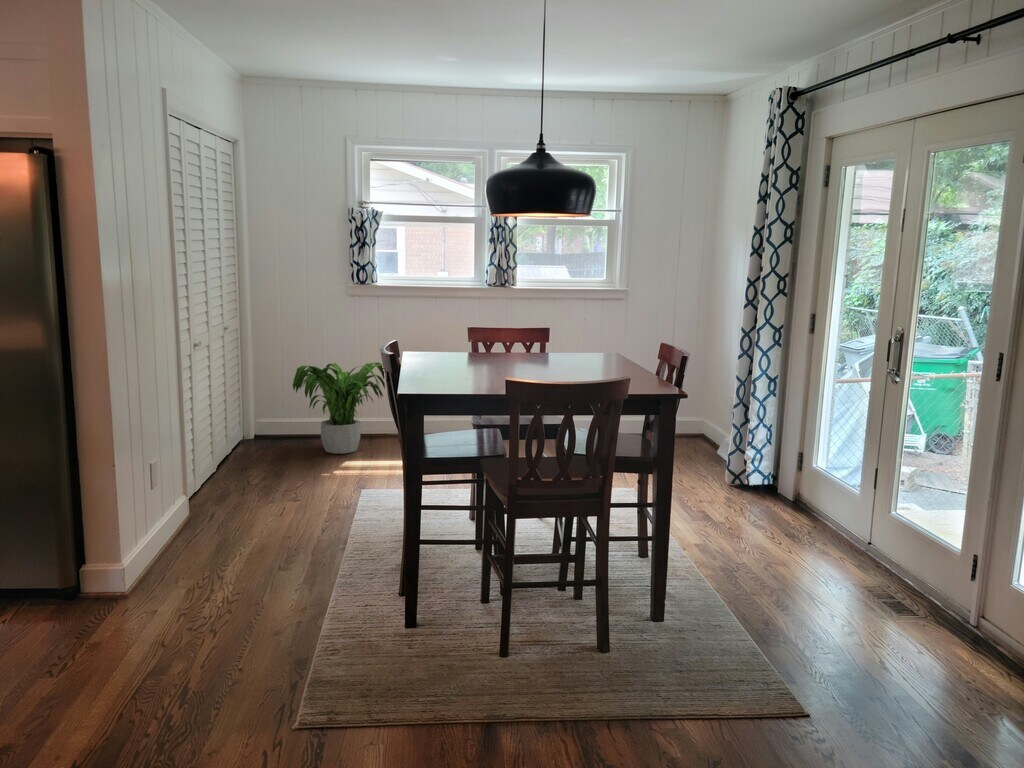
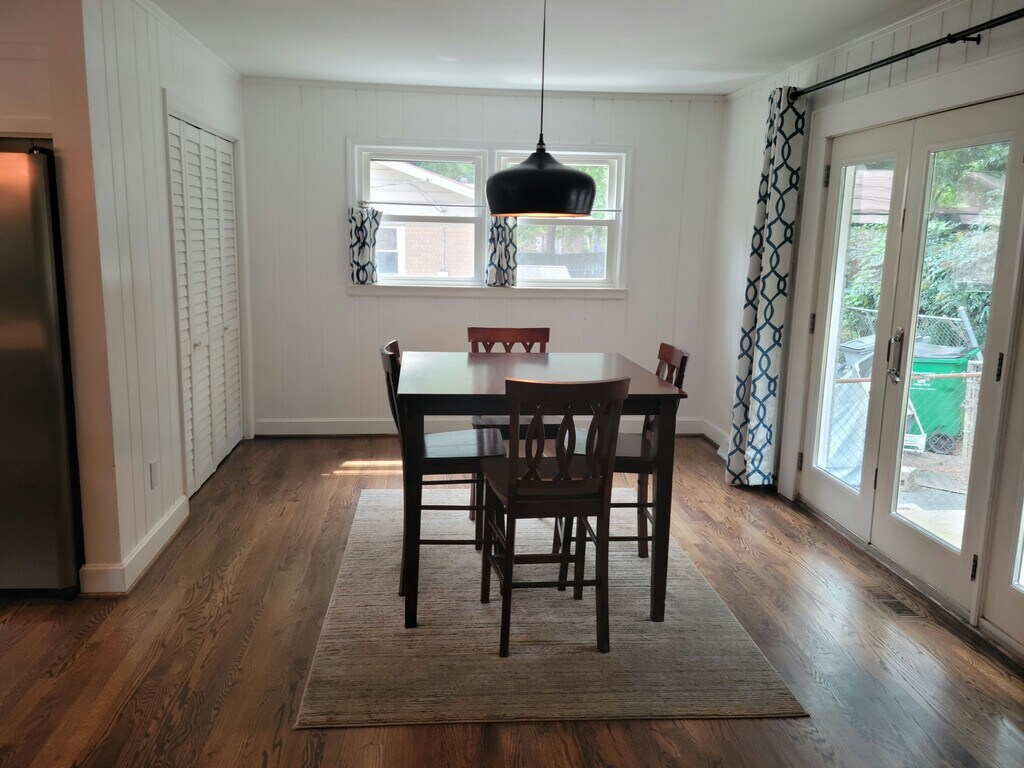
- potted plant (344, 406)
